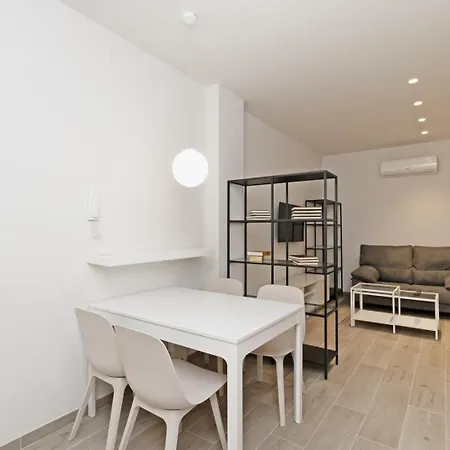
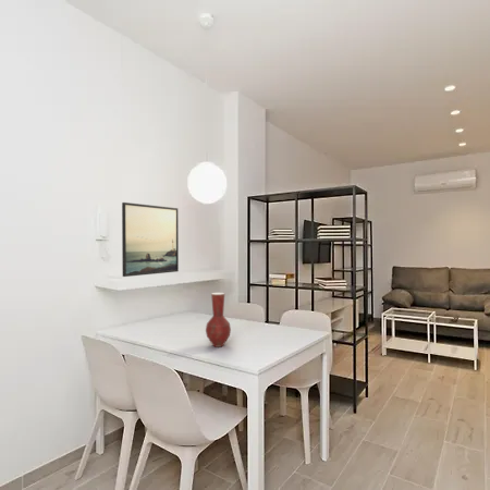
+ vase (218, 319)
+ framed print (152, 240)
